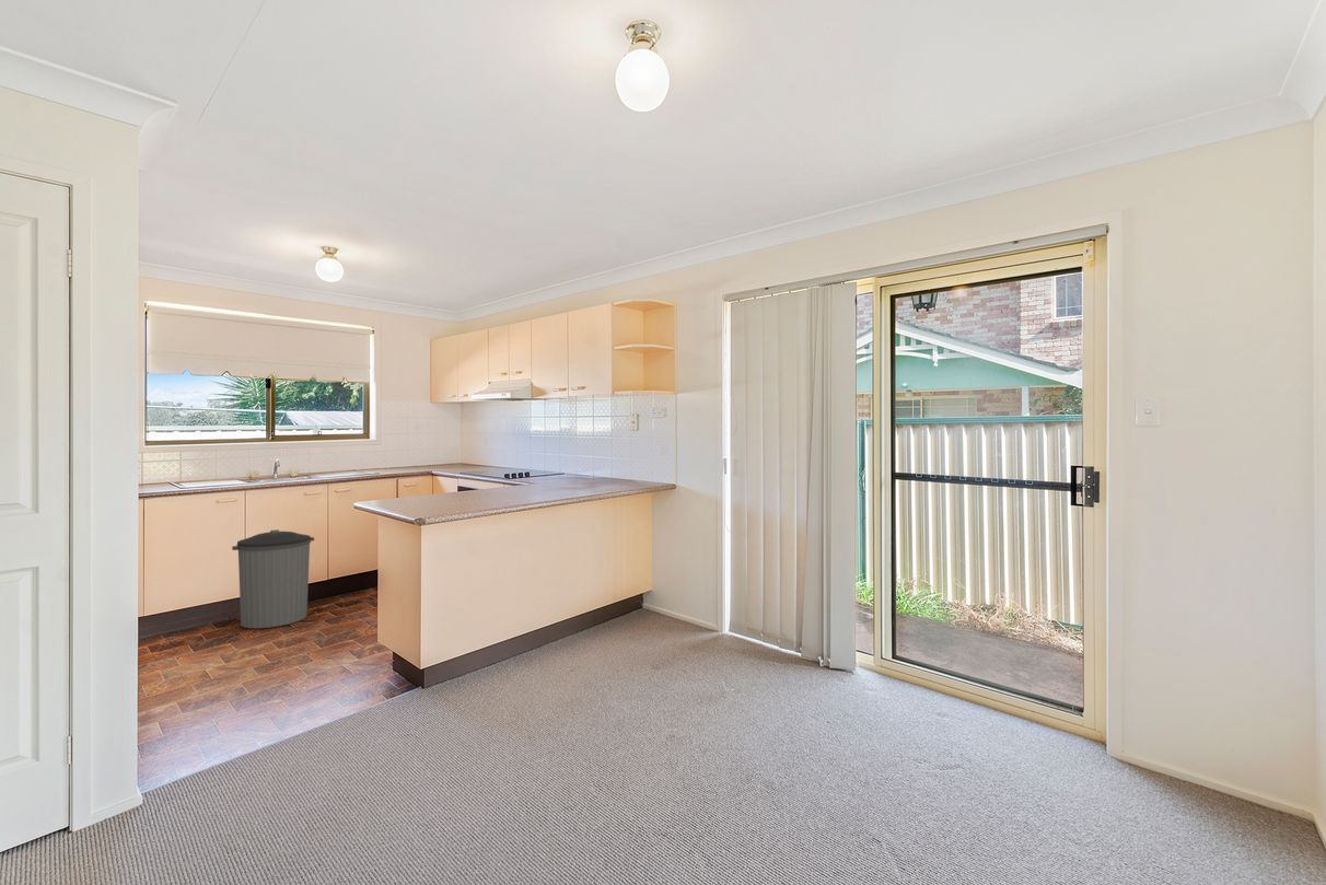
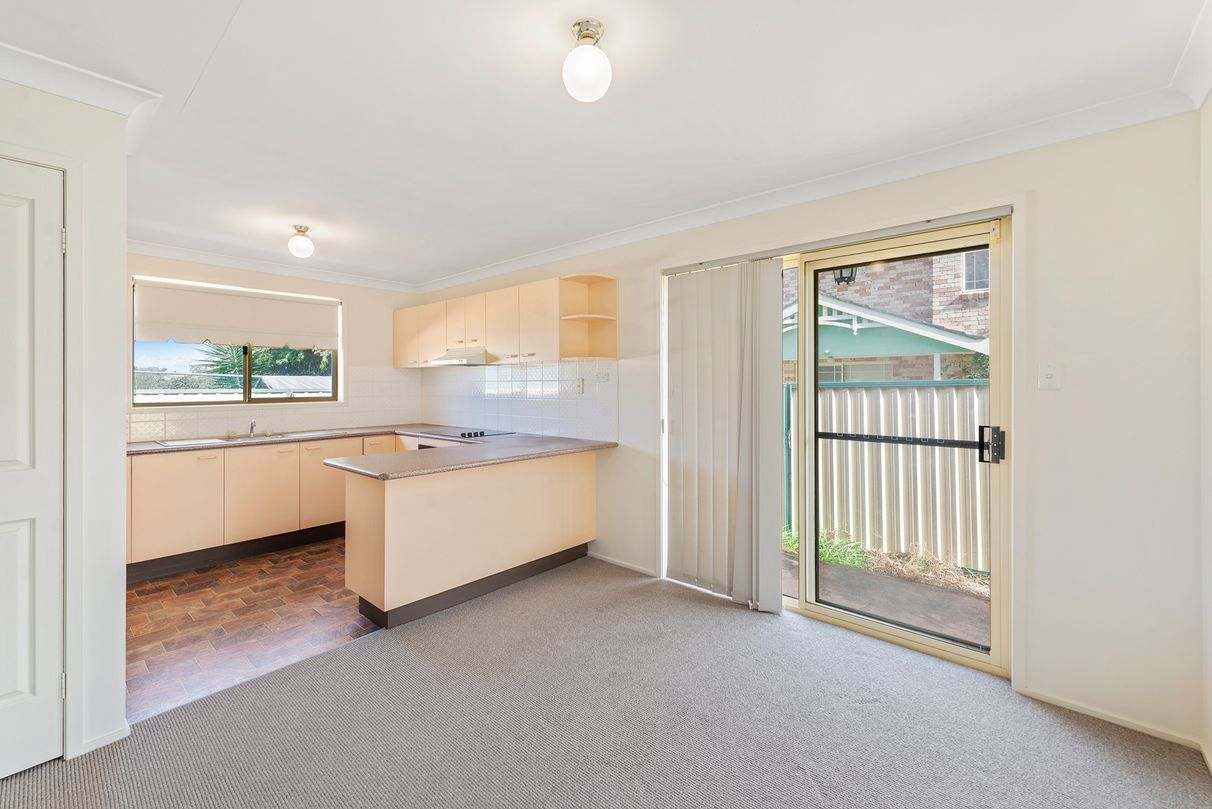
- trash can (275, 574)
